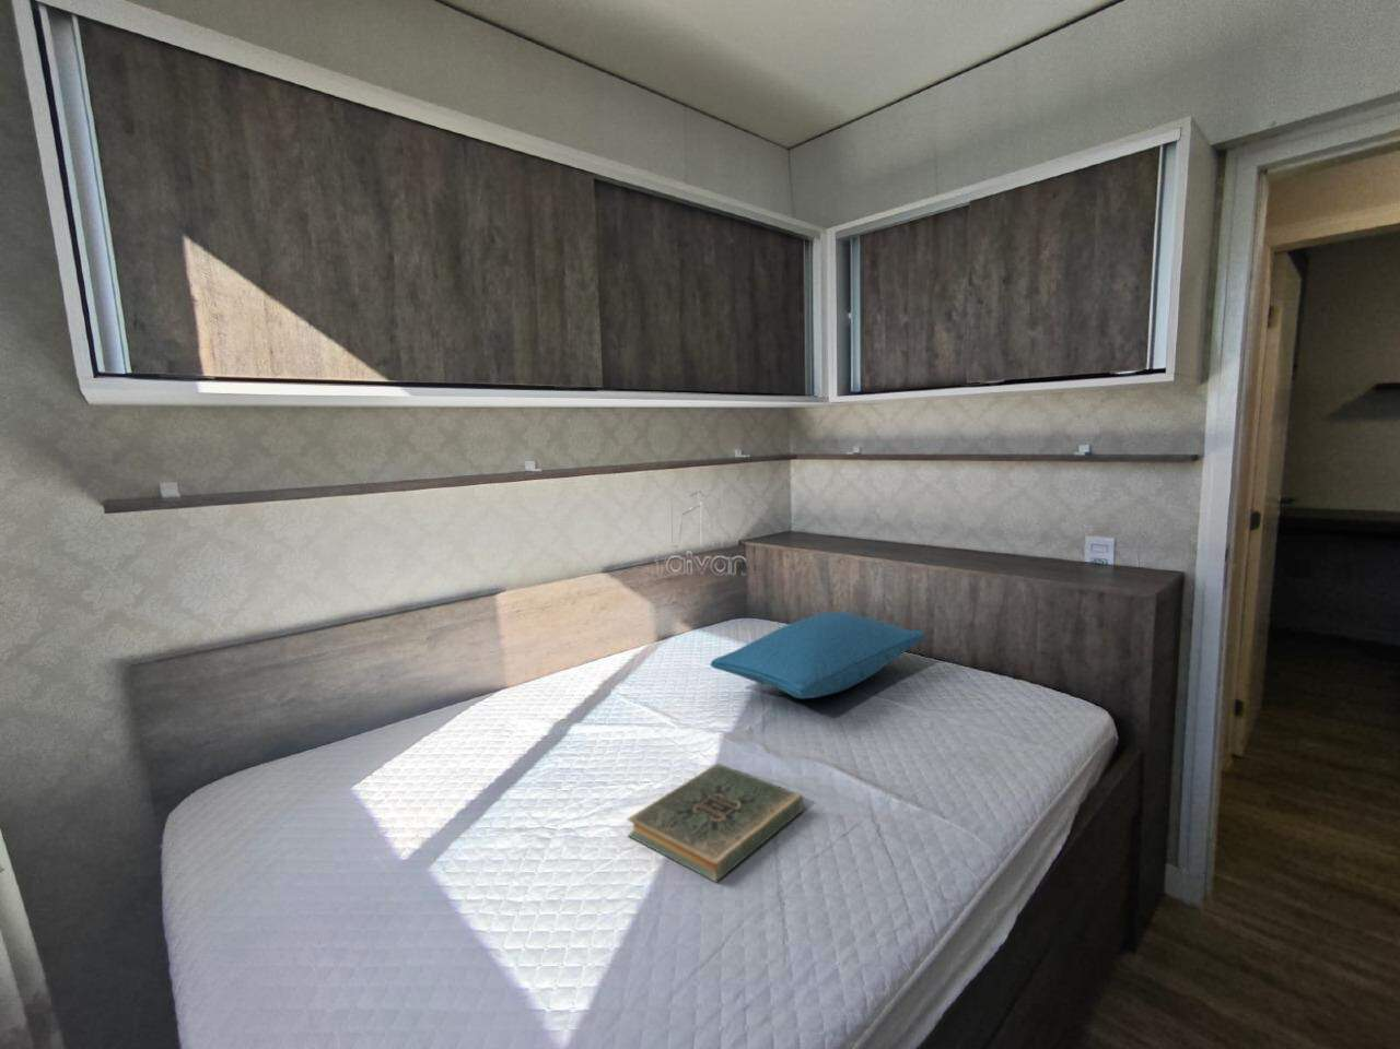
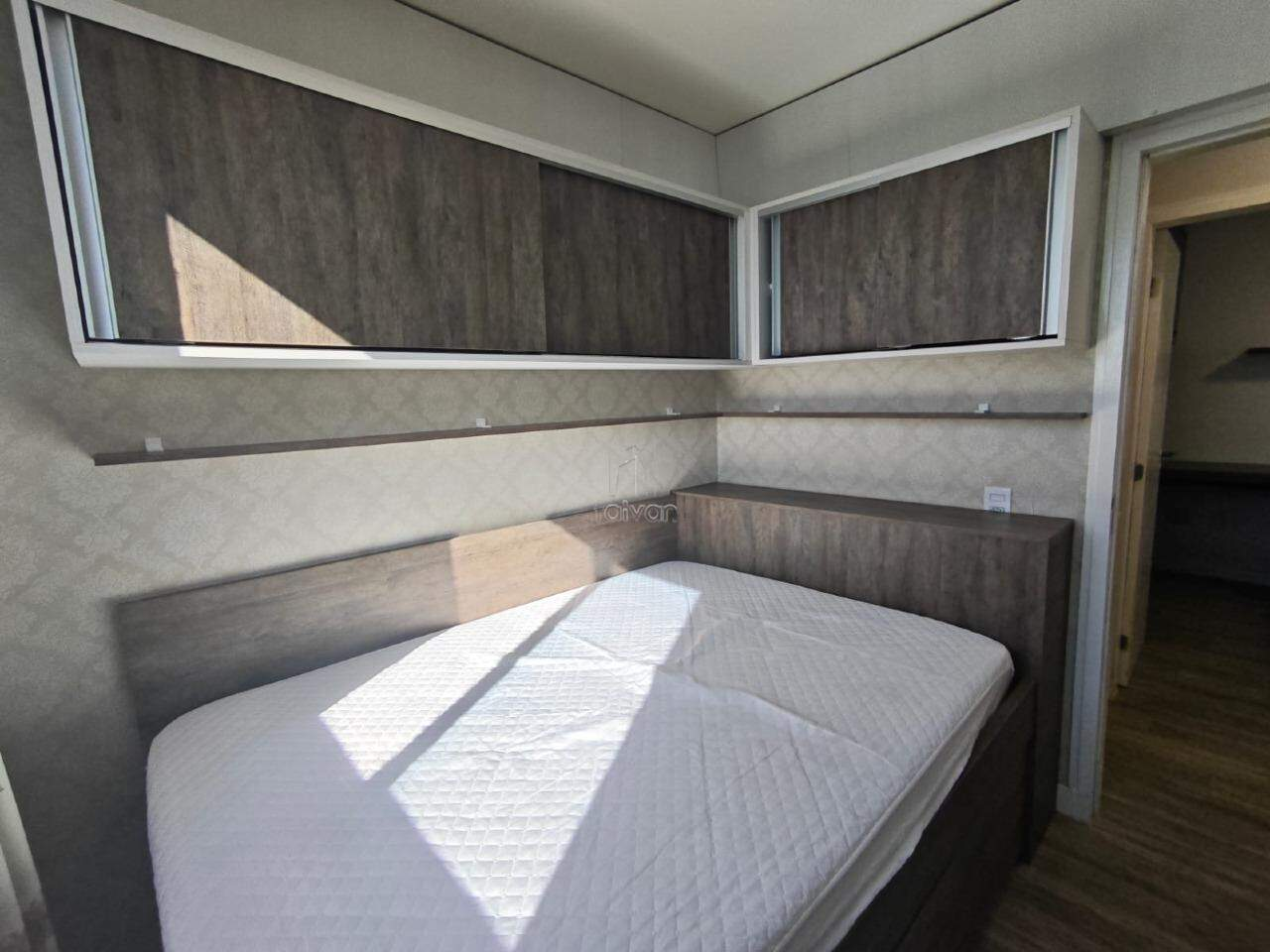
- pillow (822, 651)
- book (717, 814)
